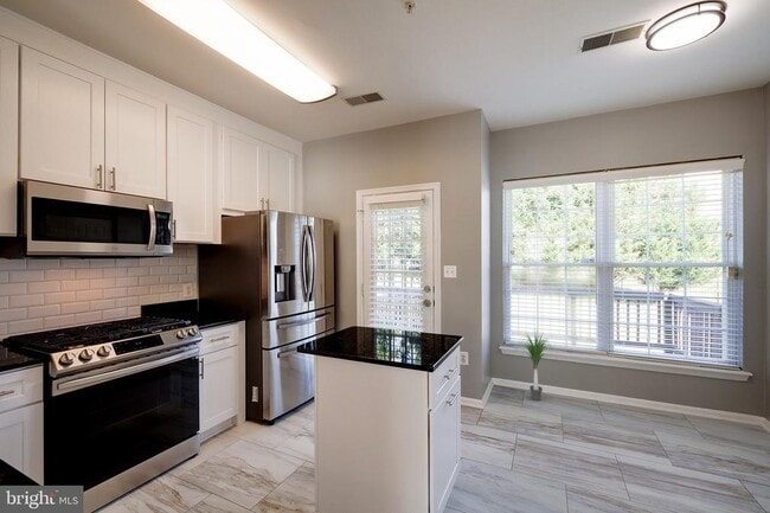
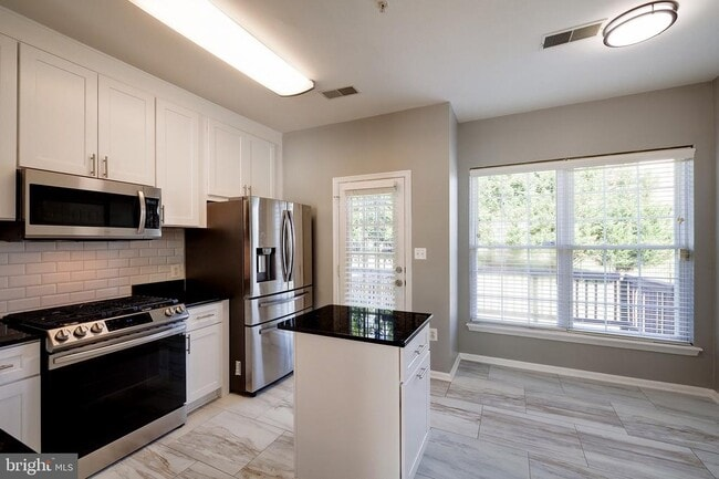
- potted plant (535, 361)
